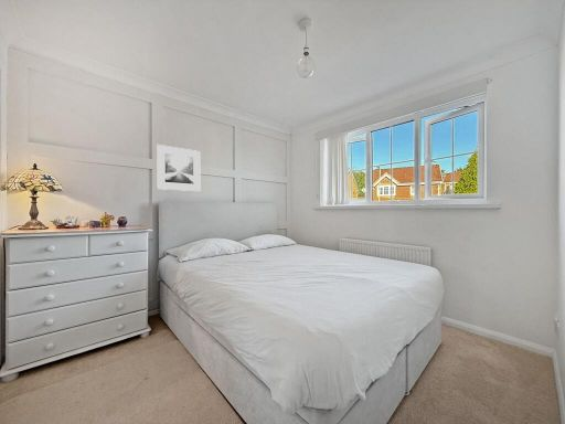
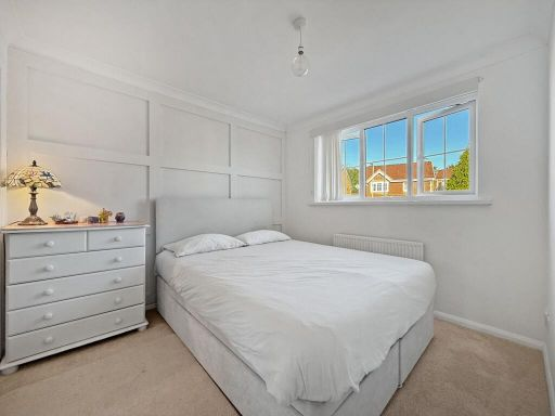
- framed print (179, 169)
